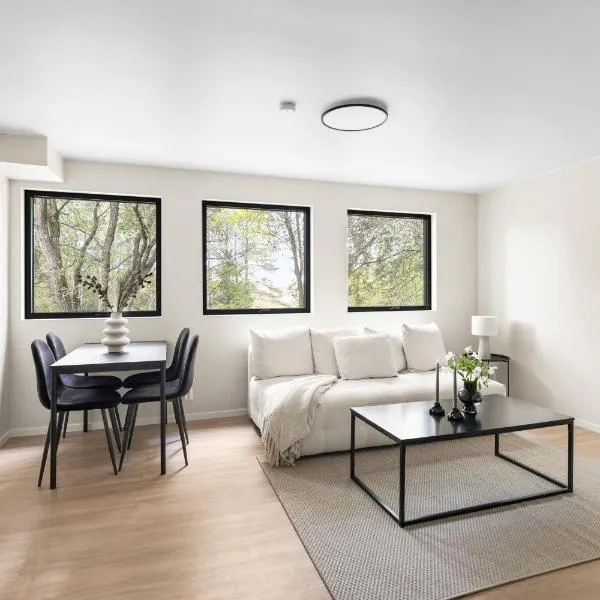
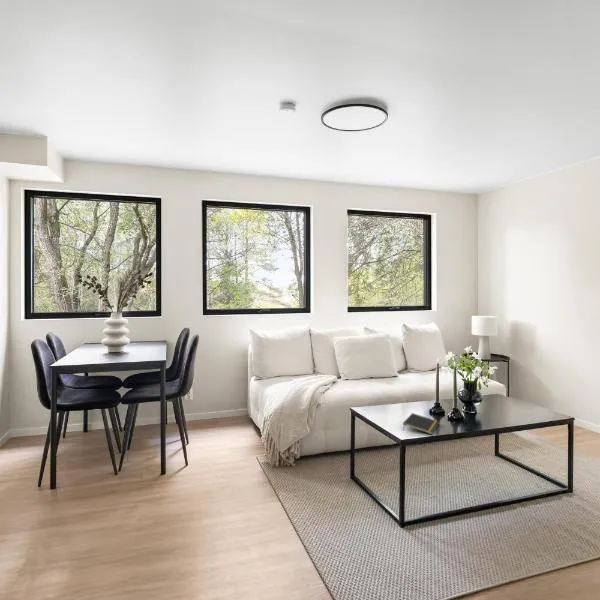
+ notepad (421, 423)
